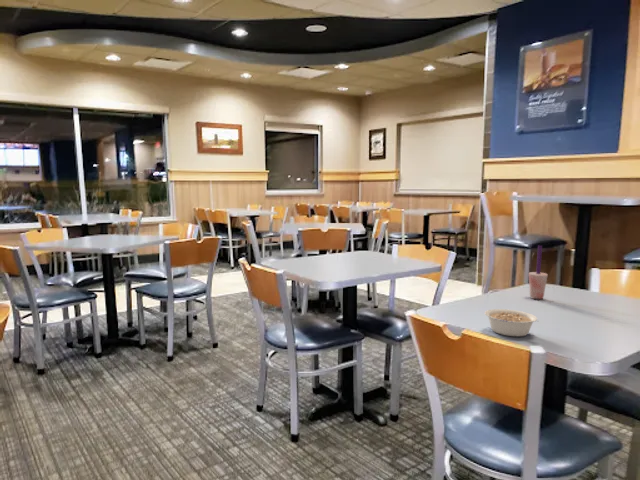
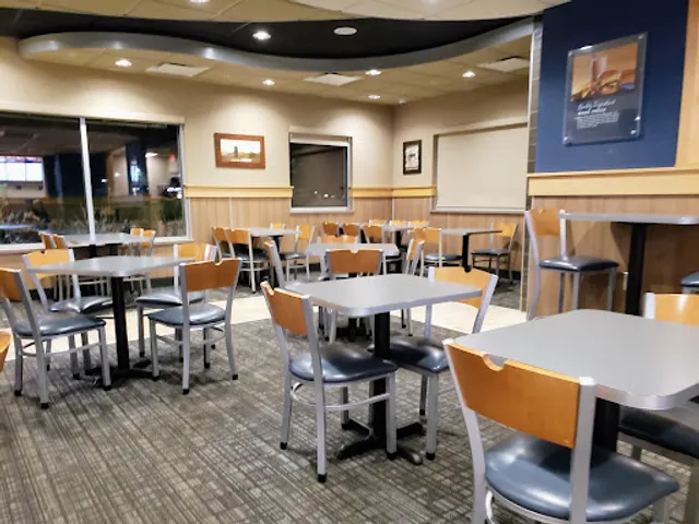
- legume (512, 322)
- beverage cup (538, 272)
